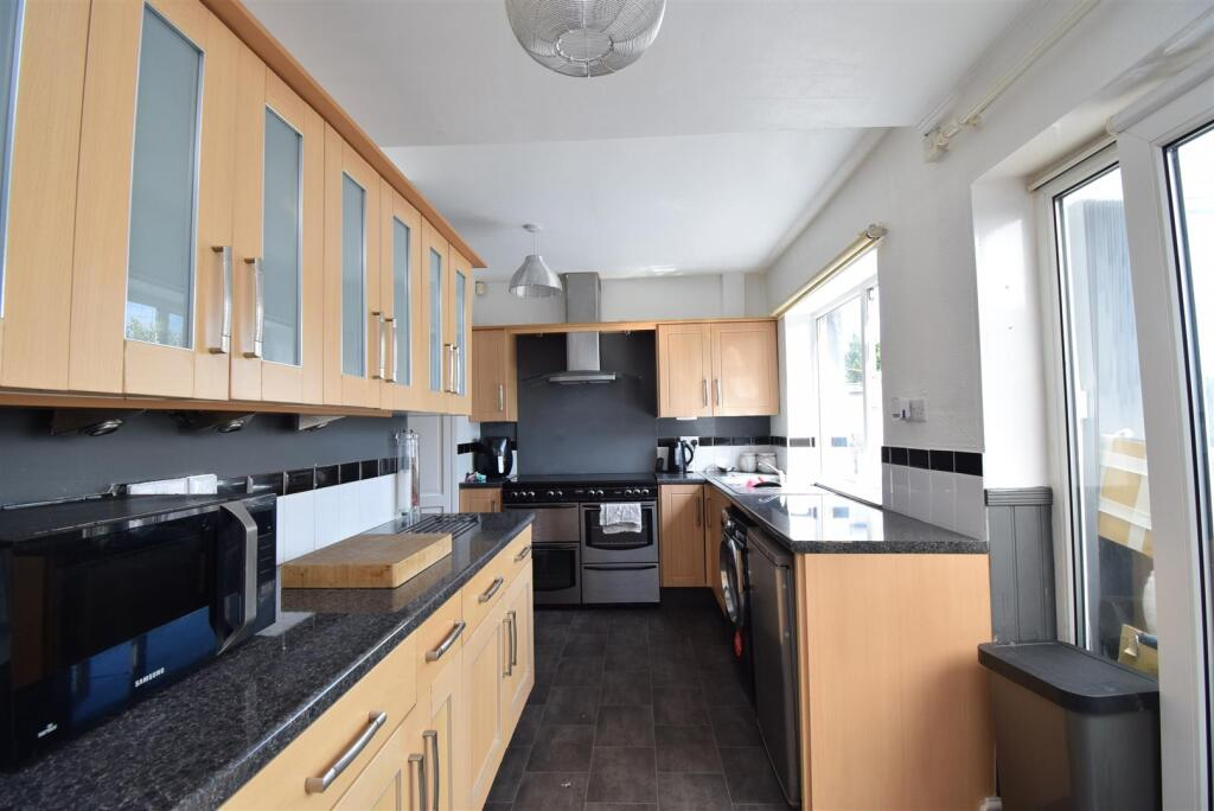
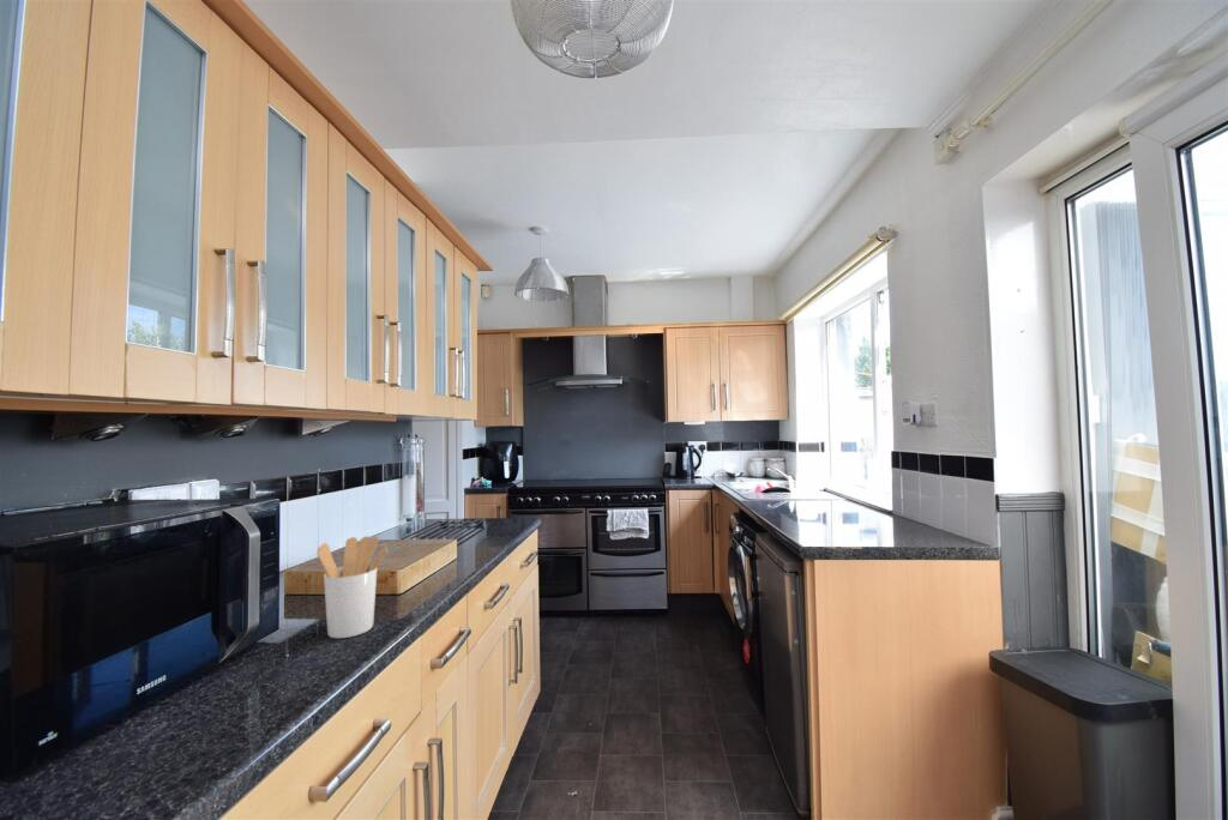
+ utensil holder (354, 581)
